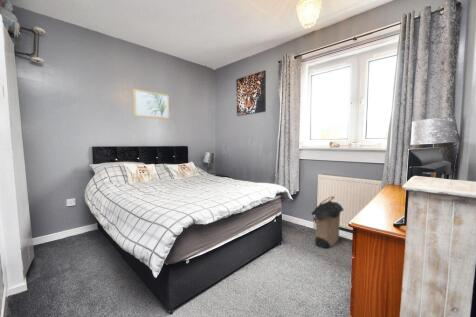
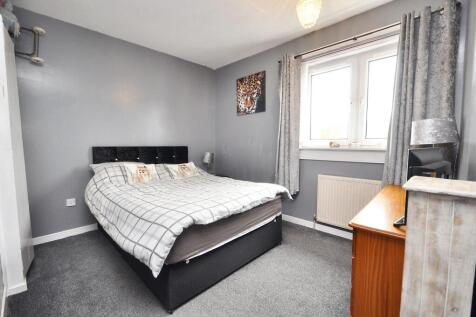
- laundry hamper (327, 217)
- wall art (152, 105)
